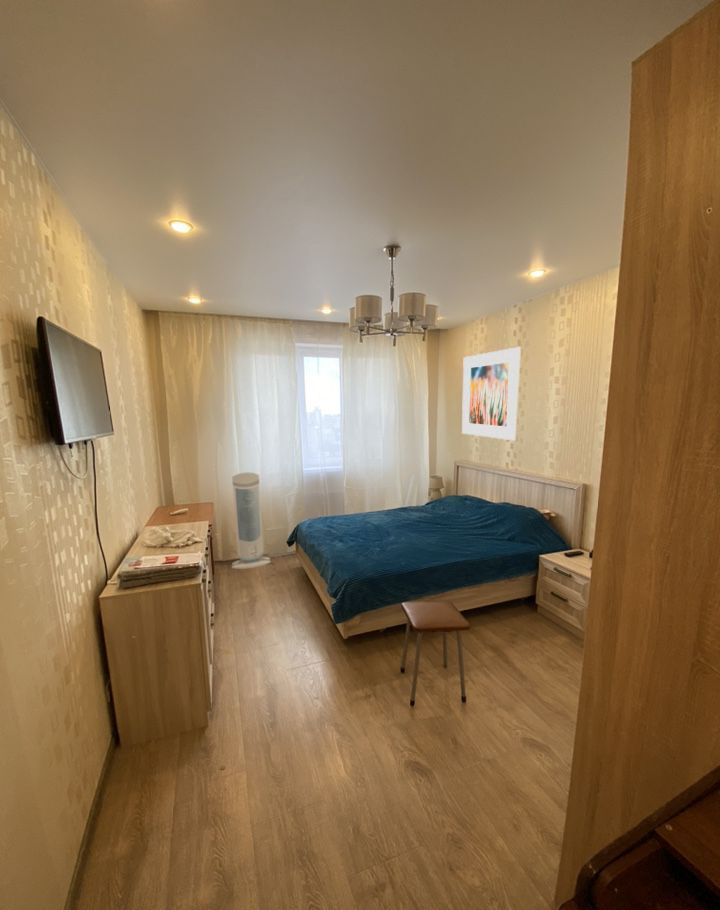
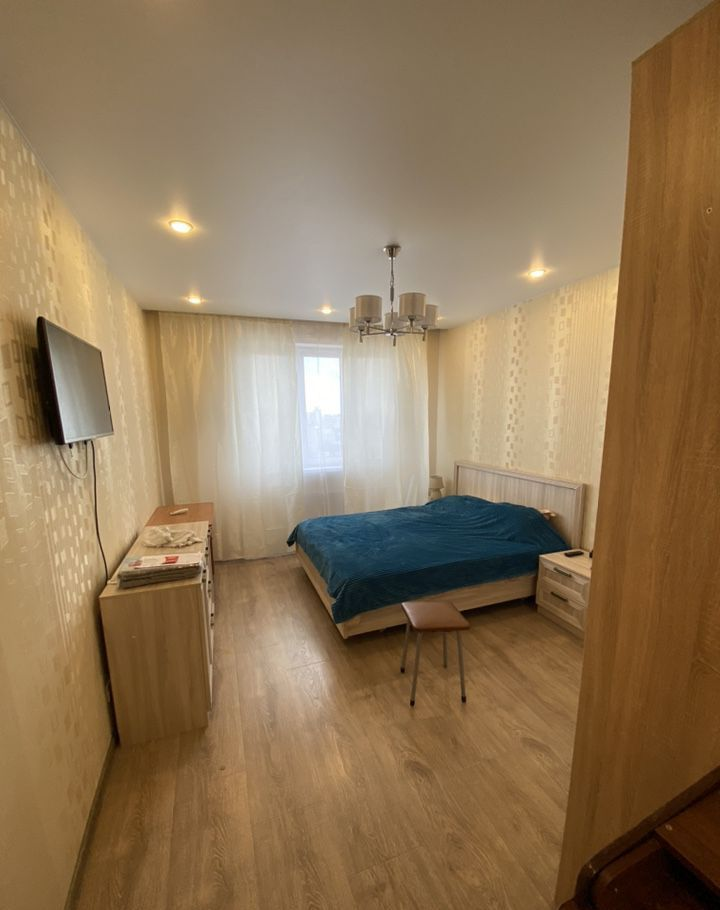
- air purifier (248, 519)
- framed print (487, 395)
